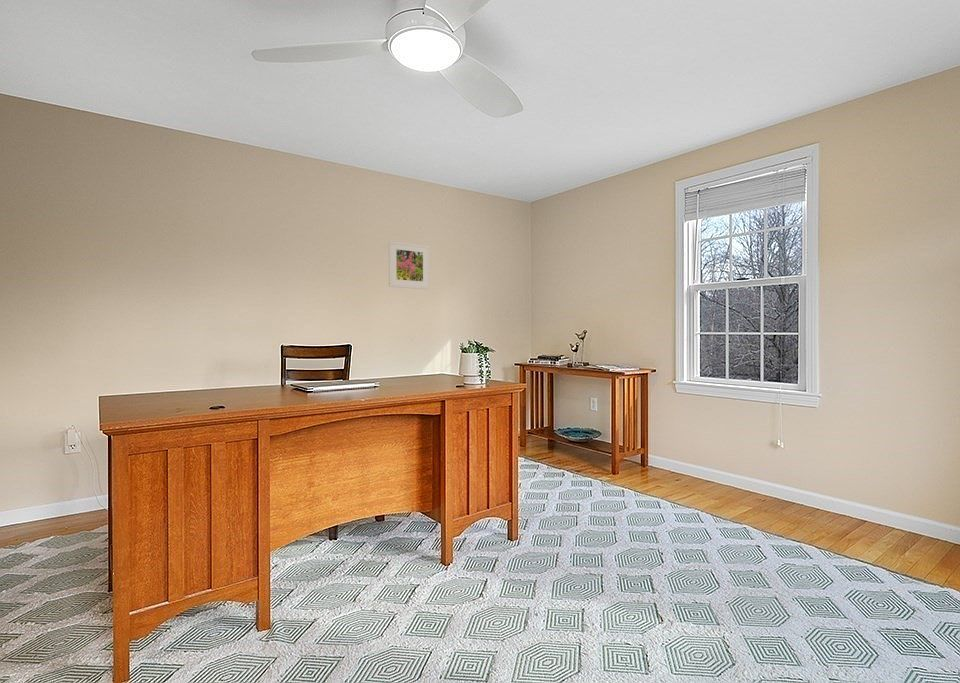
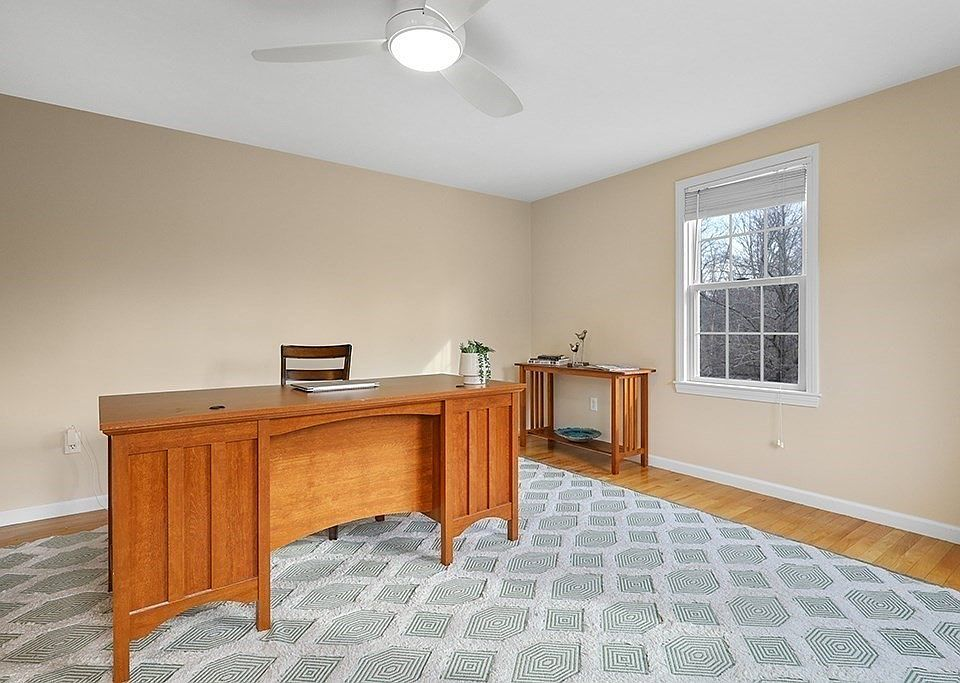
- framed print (409, 265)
